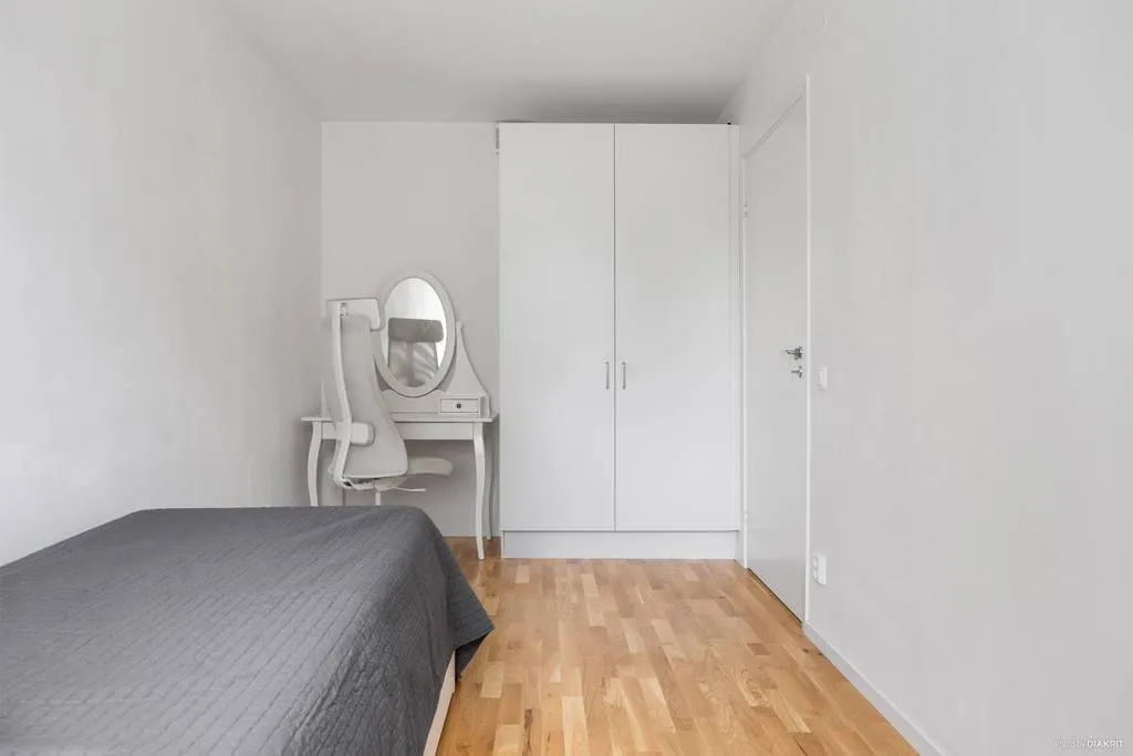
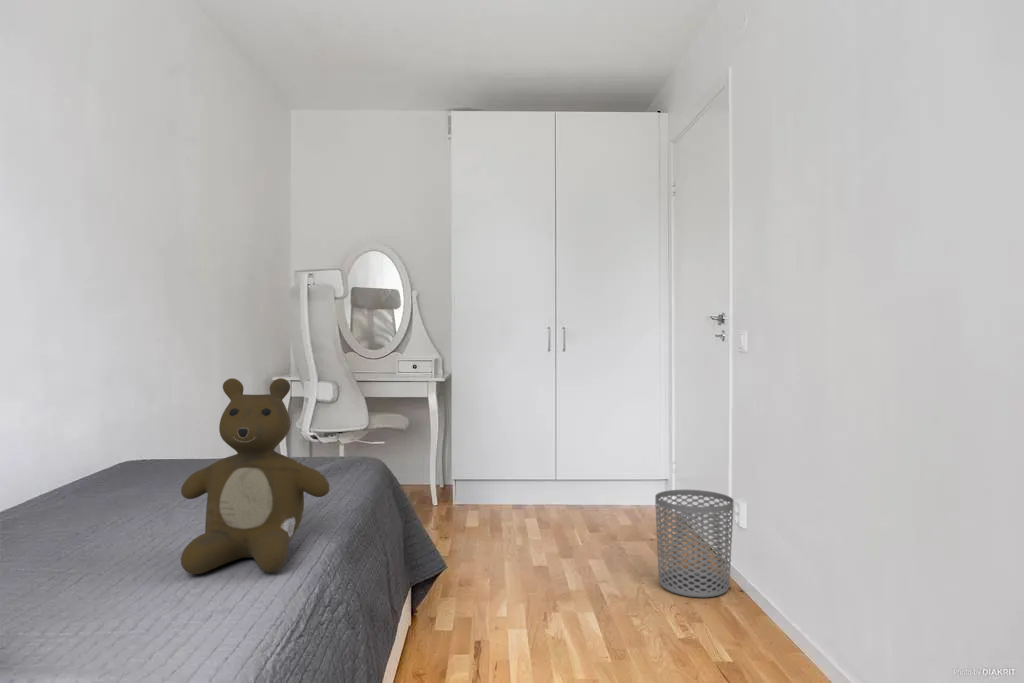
+ waste bin (693, 541)
+ teddy bear (248, 469)
